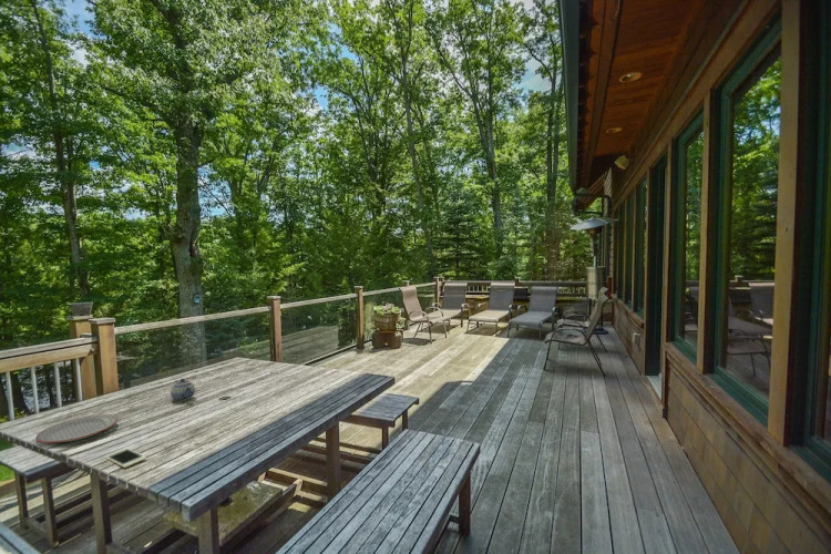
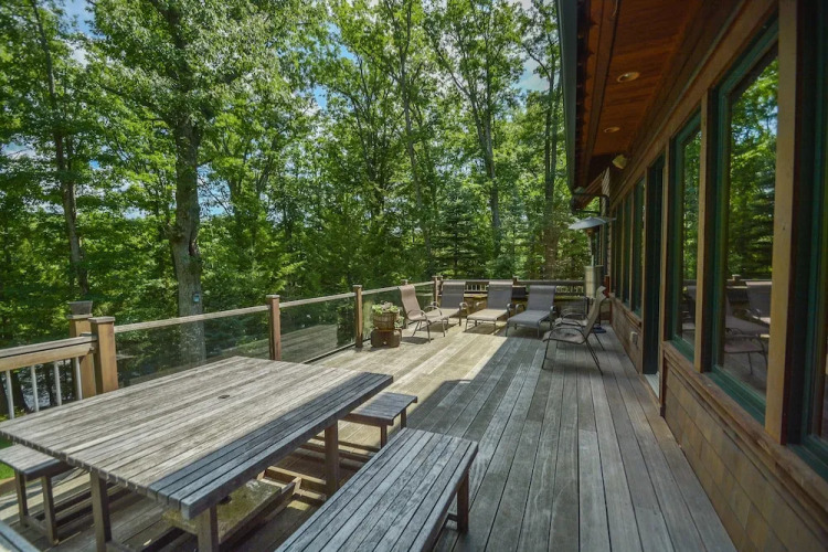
- cell phone (125, 458)
- plate (79, 429)
- teapot (183, 388)
